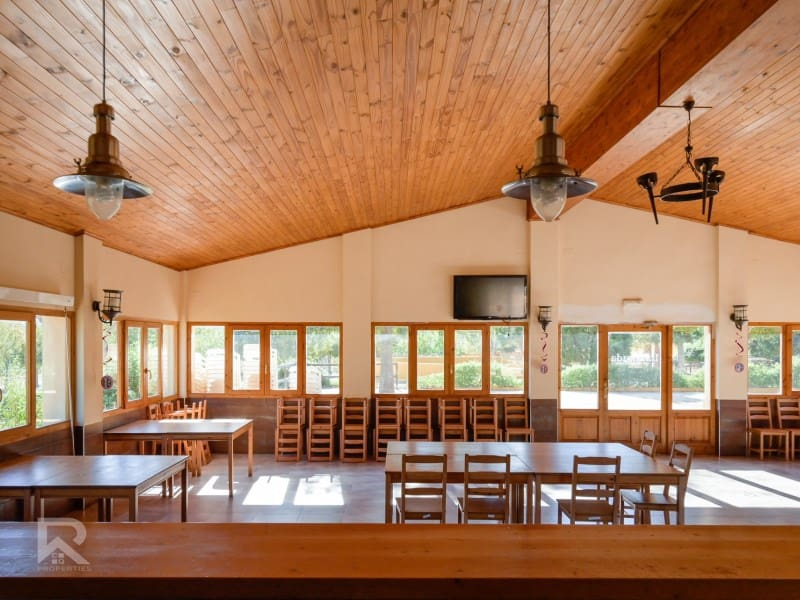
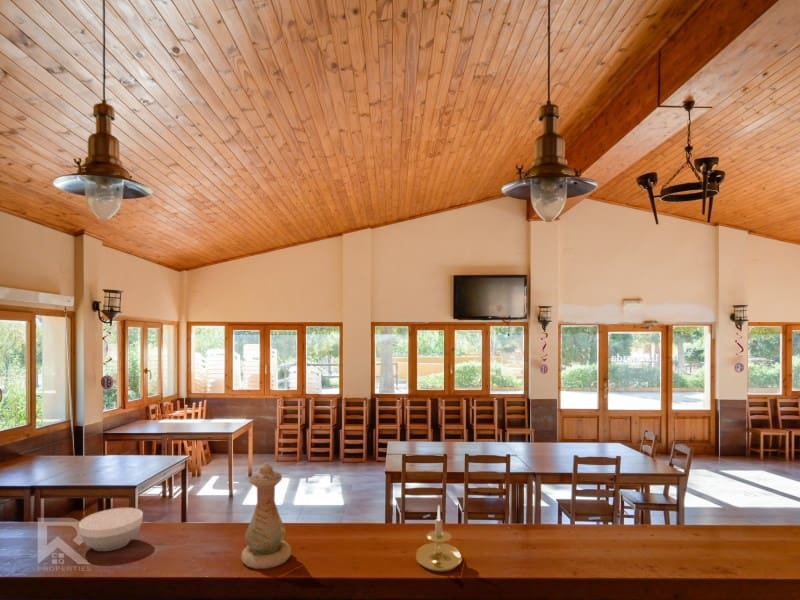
+ candle holder (439, 534)
+ bowl (111, 531)
+ vase (266, 510)
